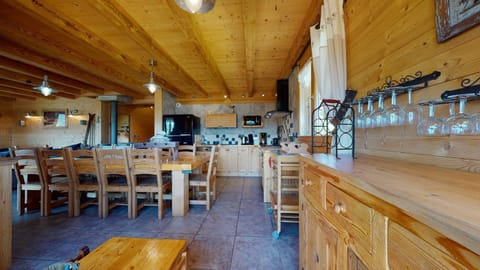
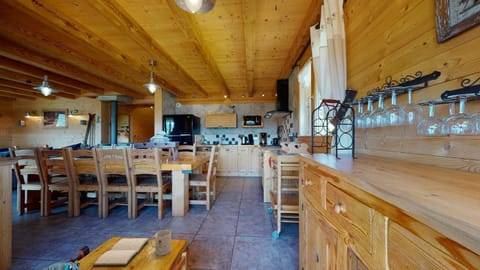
+ book (124, 249)
+ mug (160, 242)
